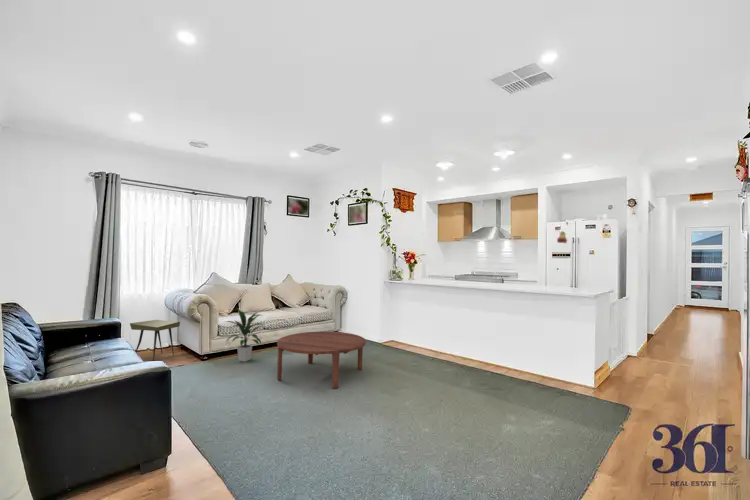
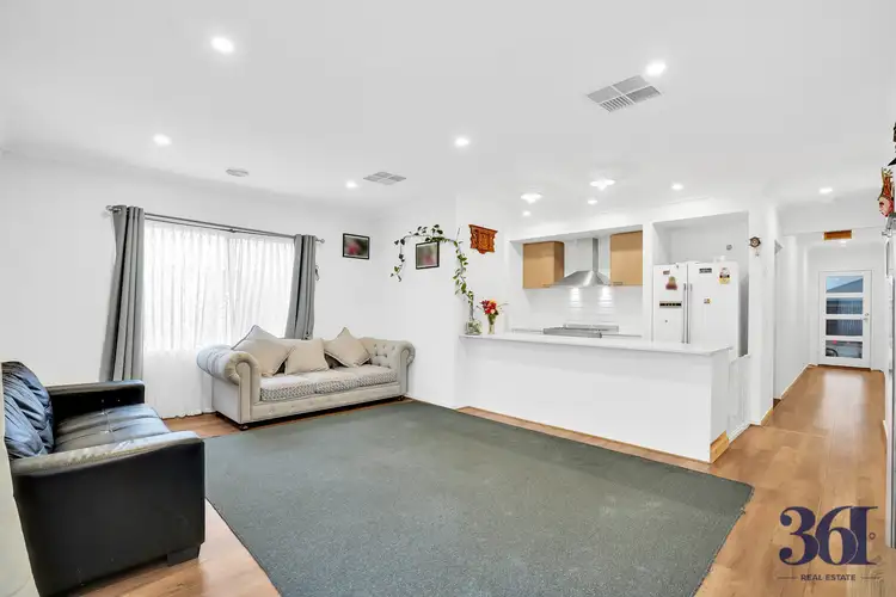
- coffee table (321, 353)
- indoor plant (247, 333)
- side table (155, 339)
